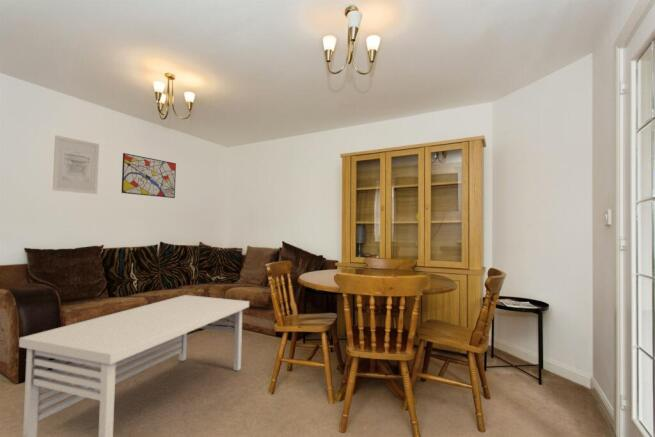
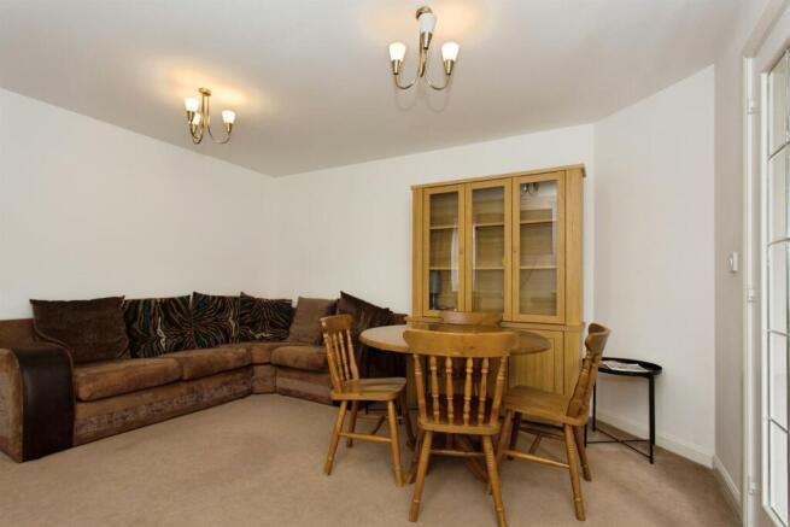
- wall art (150, 177)
- wall art (77, 166)
- coffee table (157, 355)
